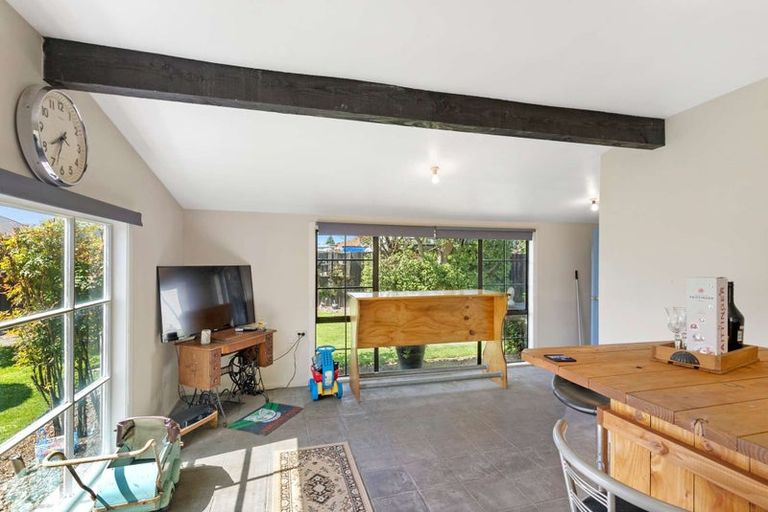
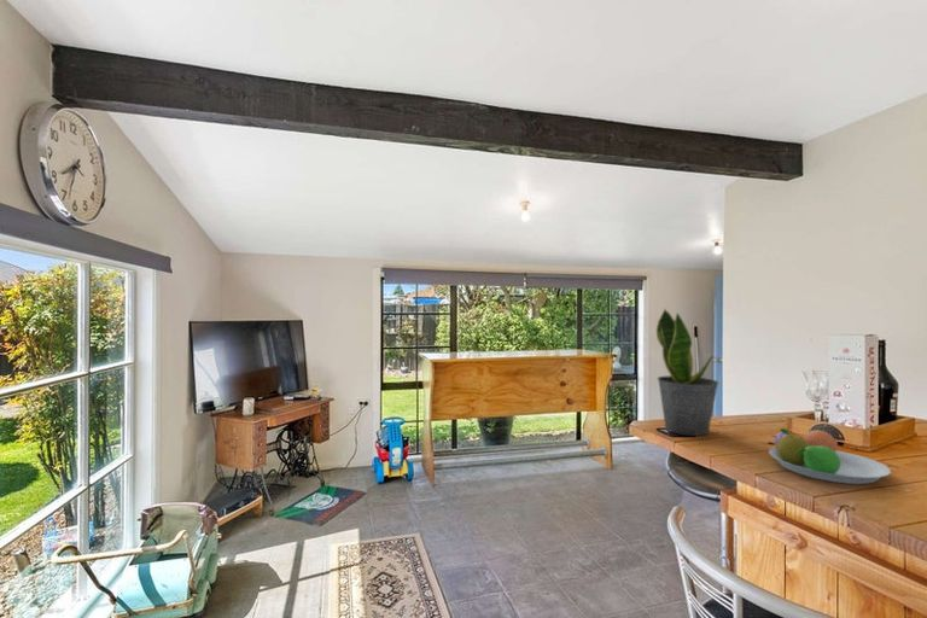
+ potted plant (687, 368)
+ fruit bowl (822, 450)
